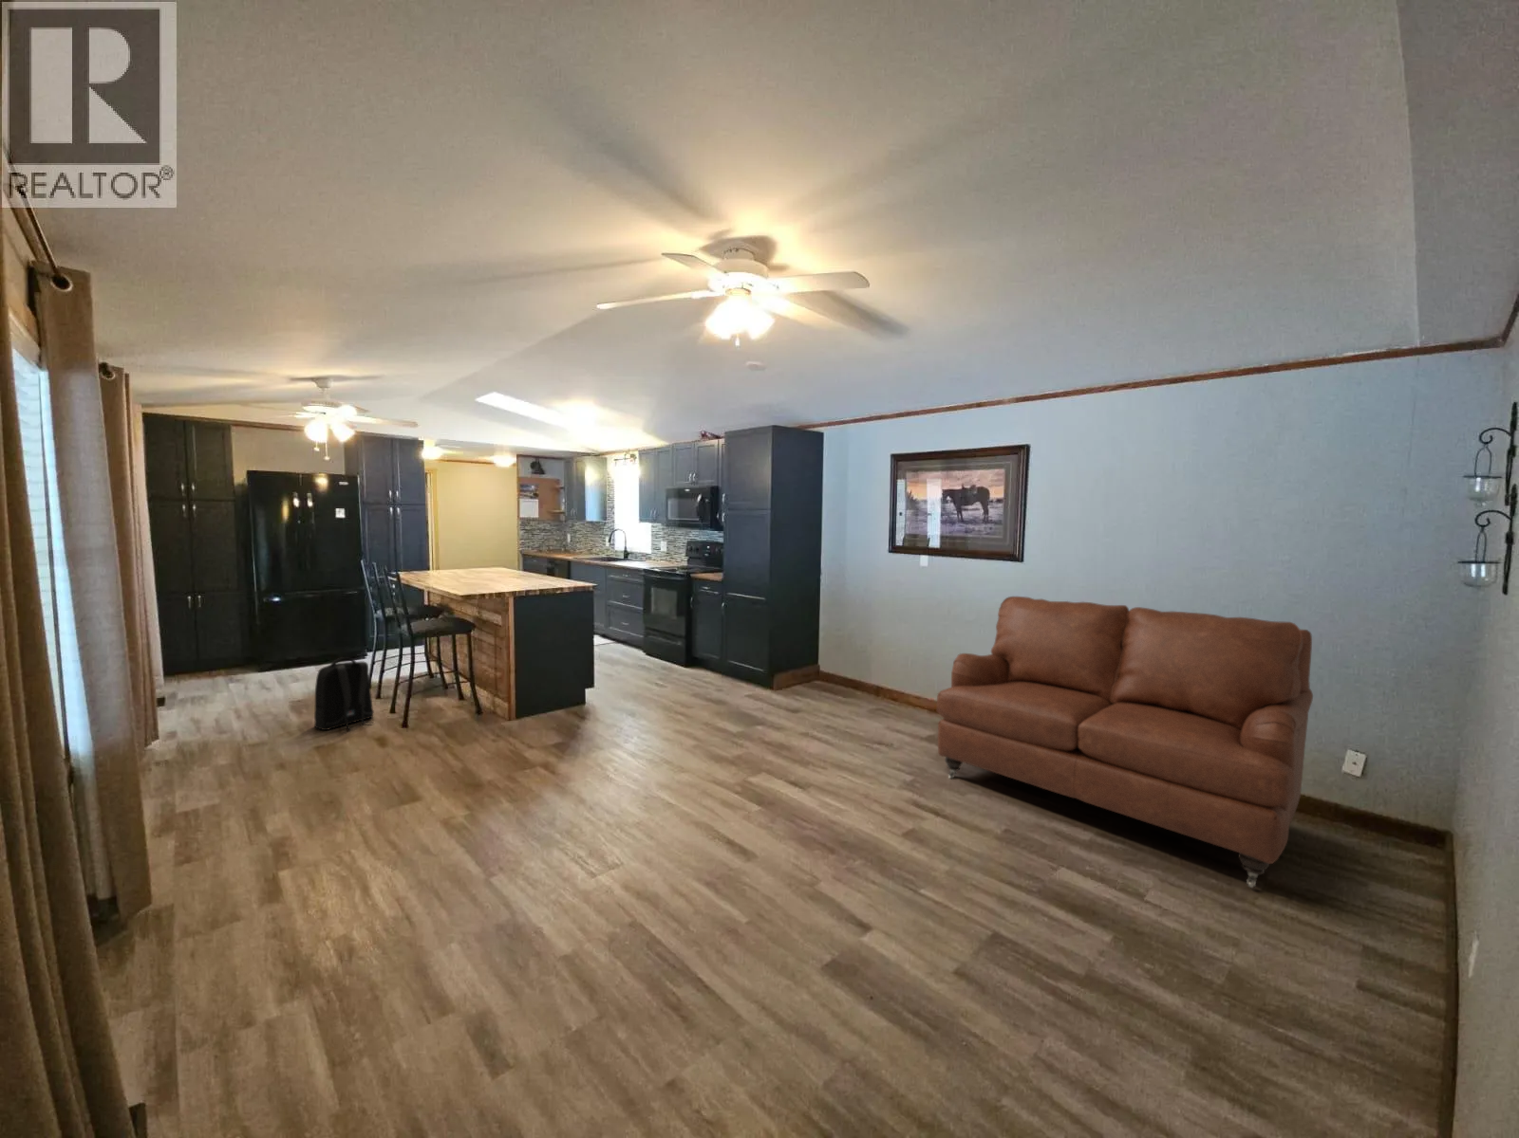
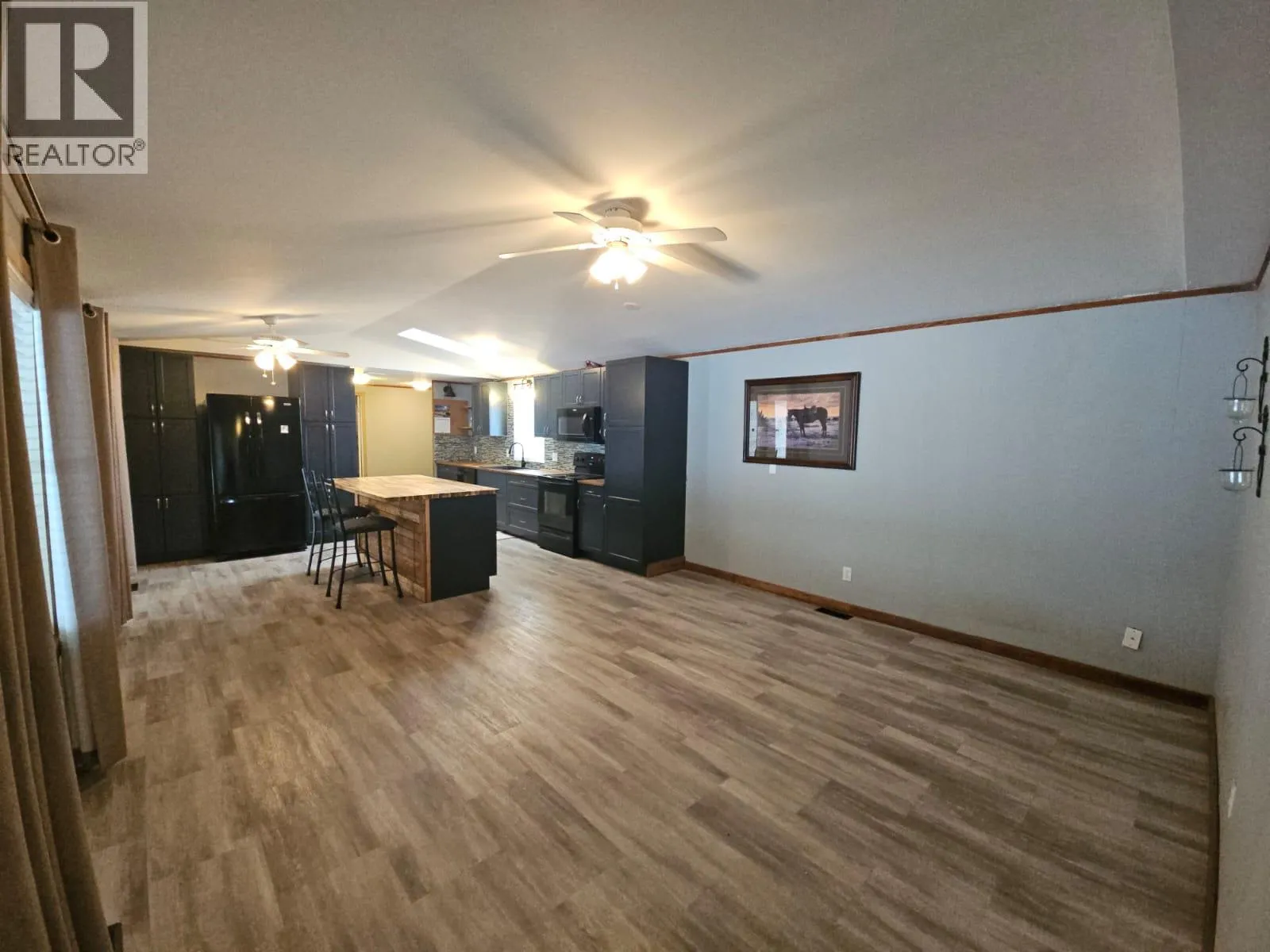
- sofa (1114, 703)
- backpack (346, 691)
